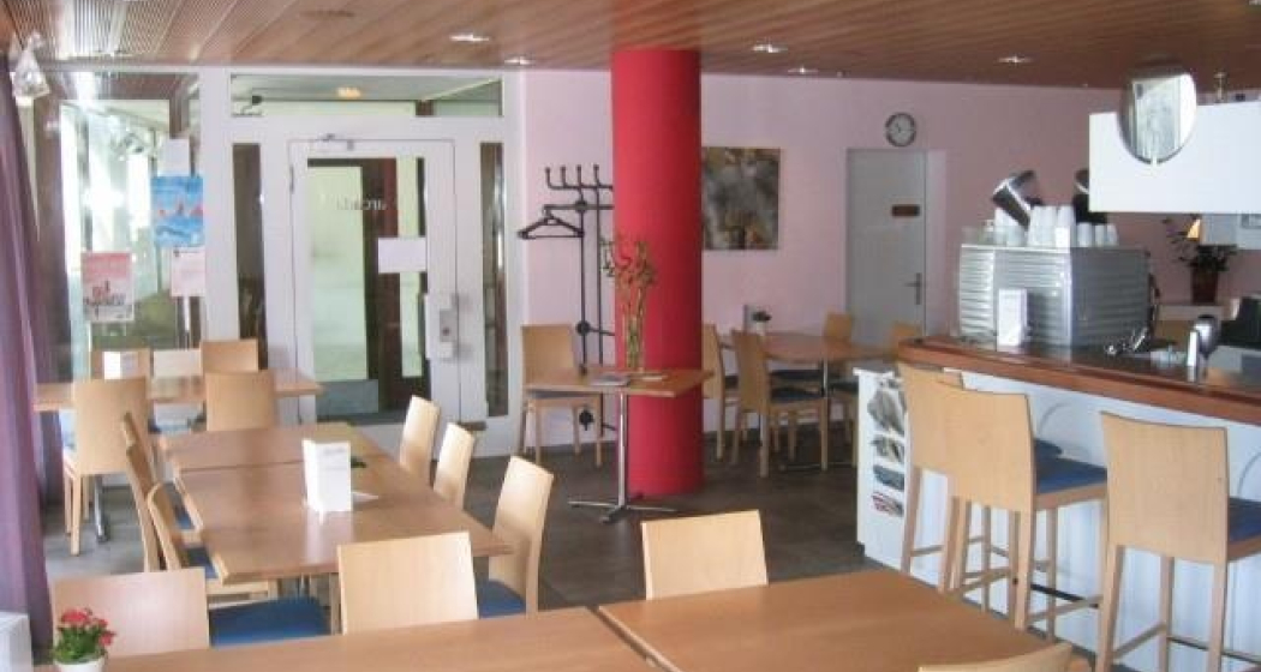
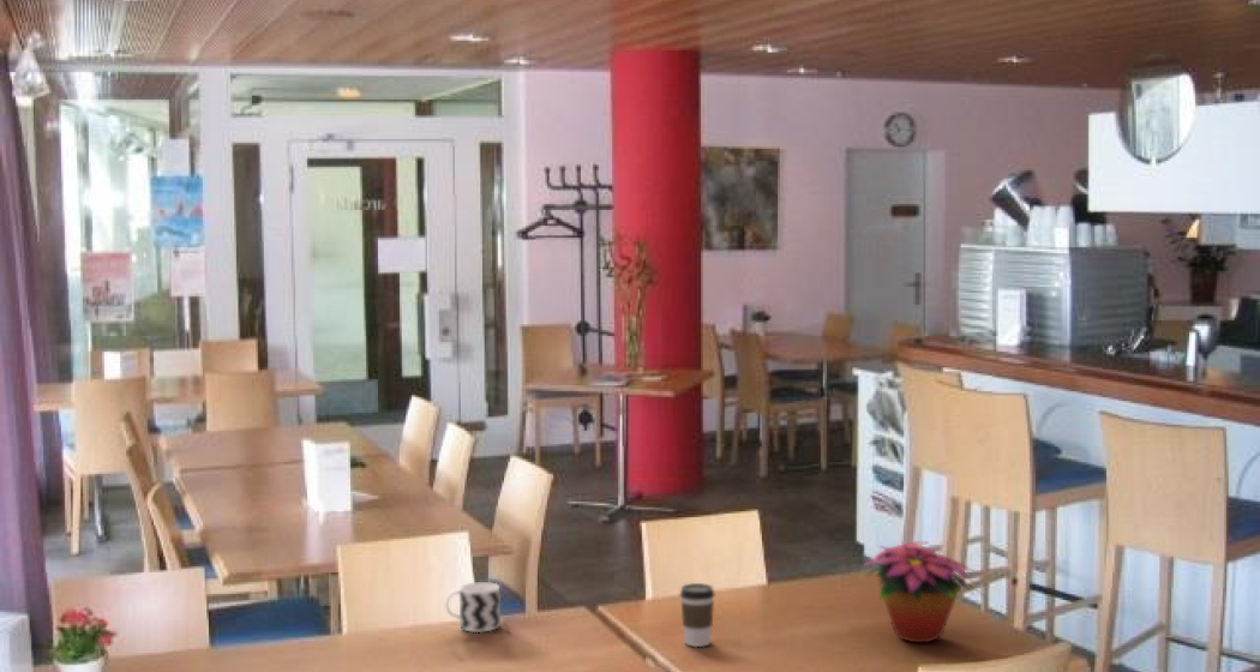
+ flower arrangement (916, 590)
+ coffee cup (697, 614)
+ cup (473, 607)
